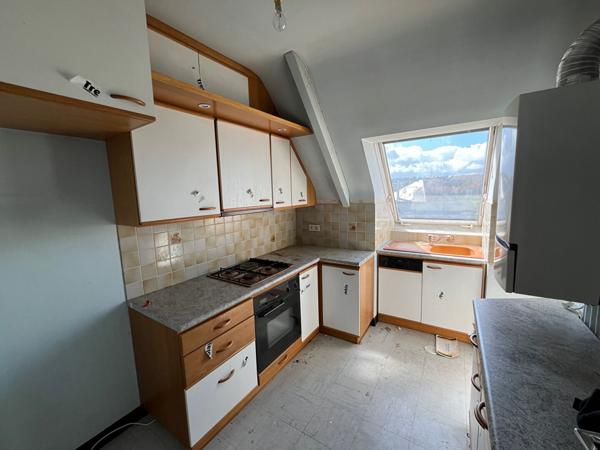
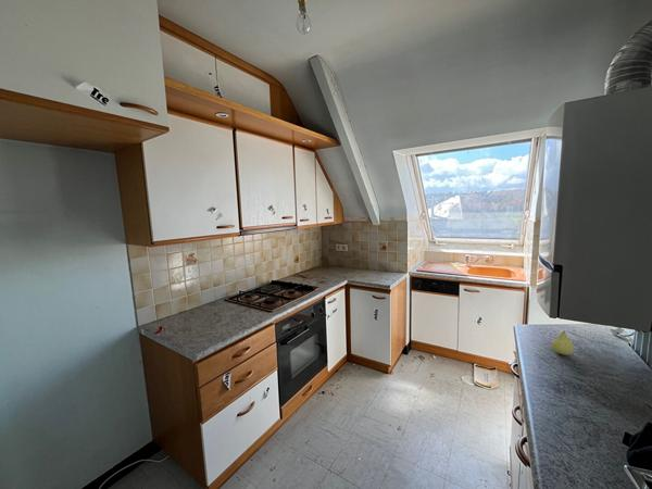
+ fruit (563, 340)
